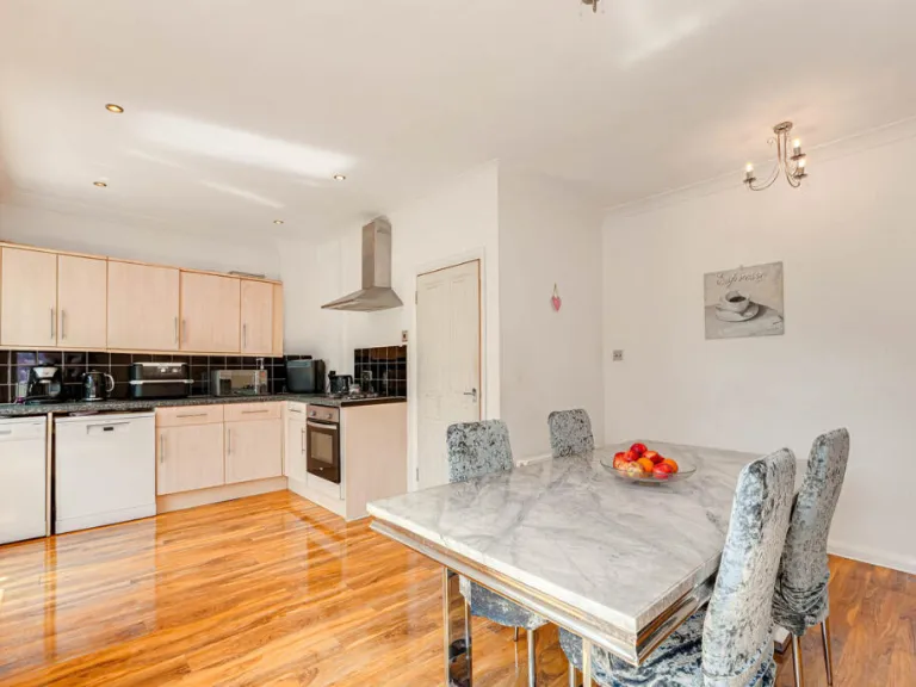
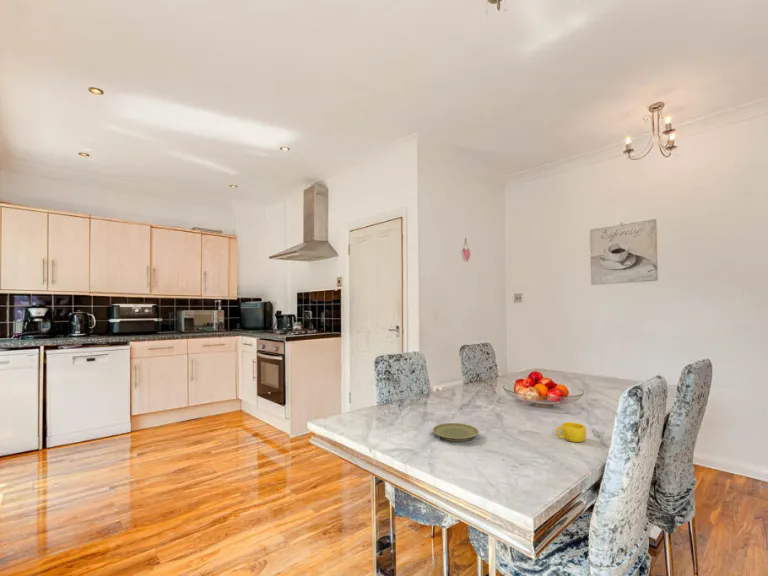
+ cup (570, 432)
+ plate (455, 433)
